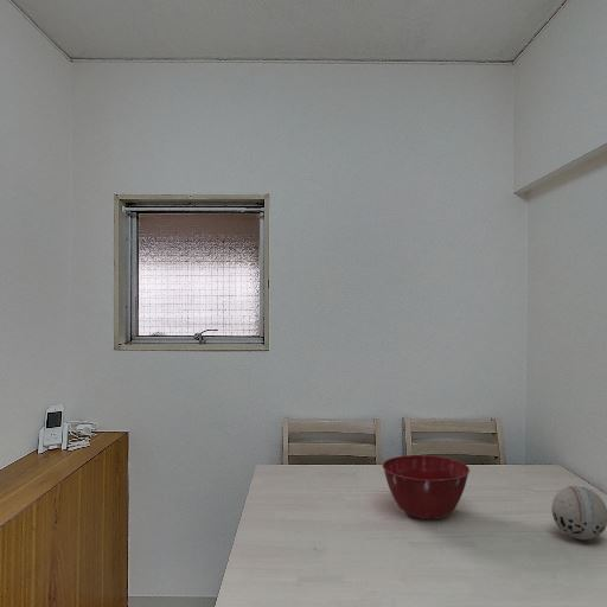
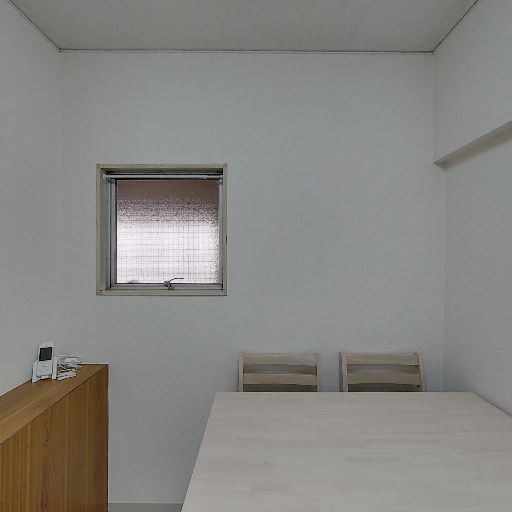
- decorative ball (579, 512)
- mixing bowl (424, 488)
